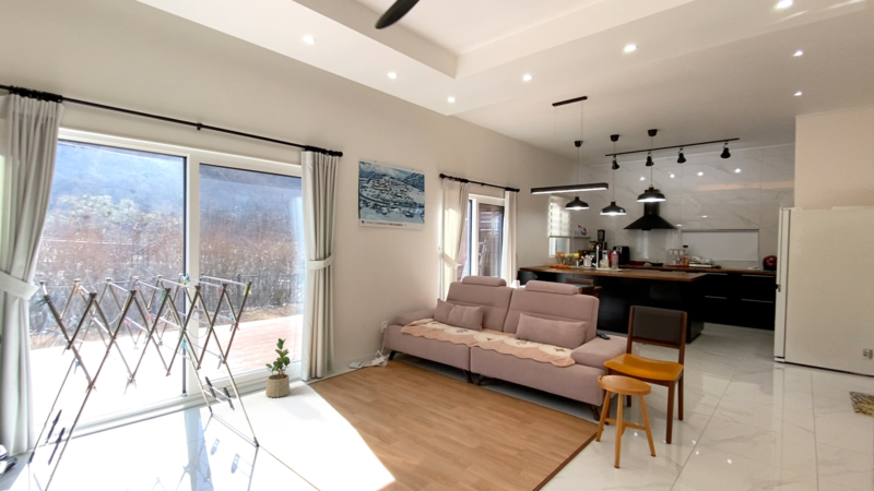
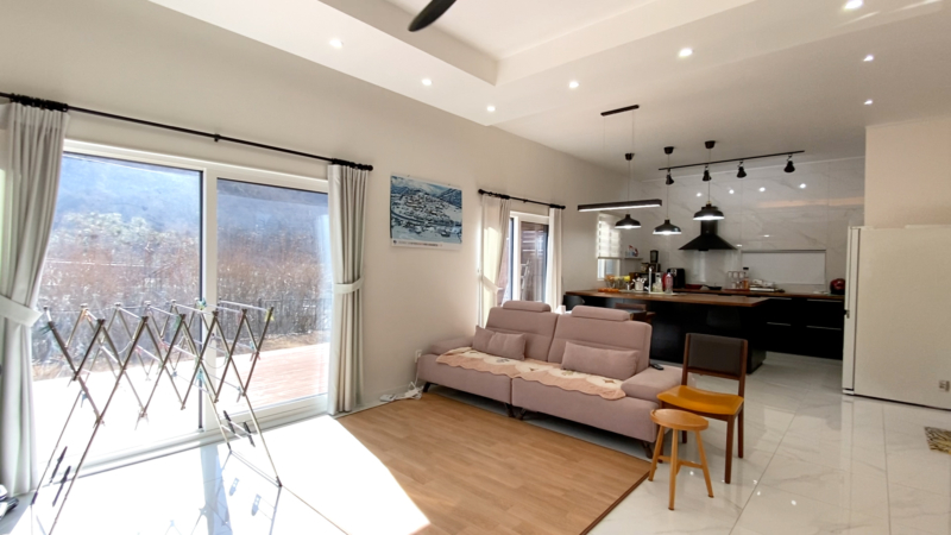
- potted plant (279, 364)
